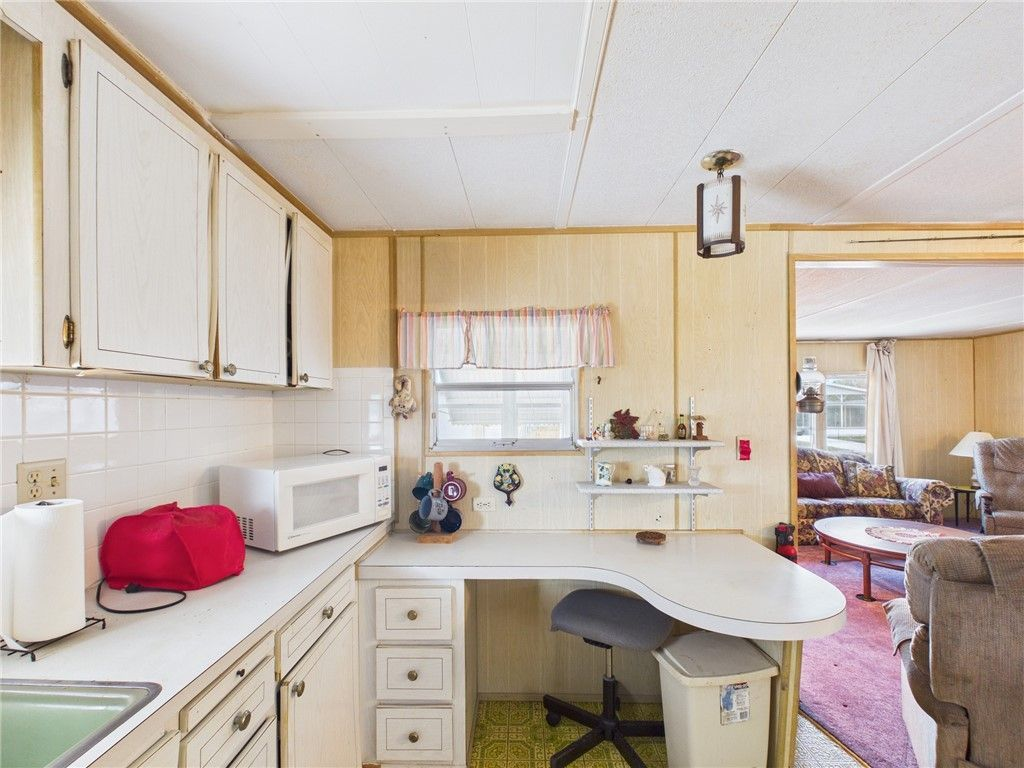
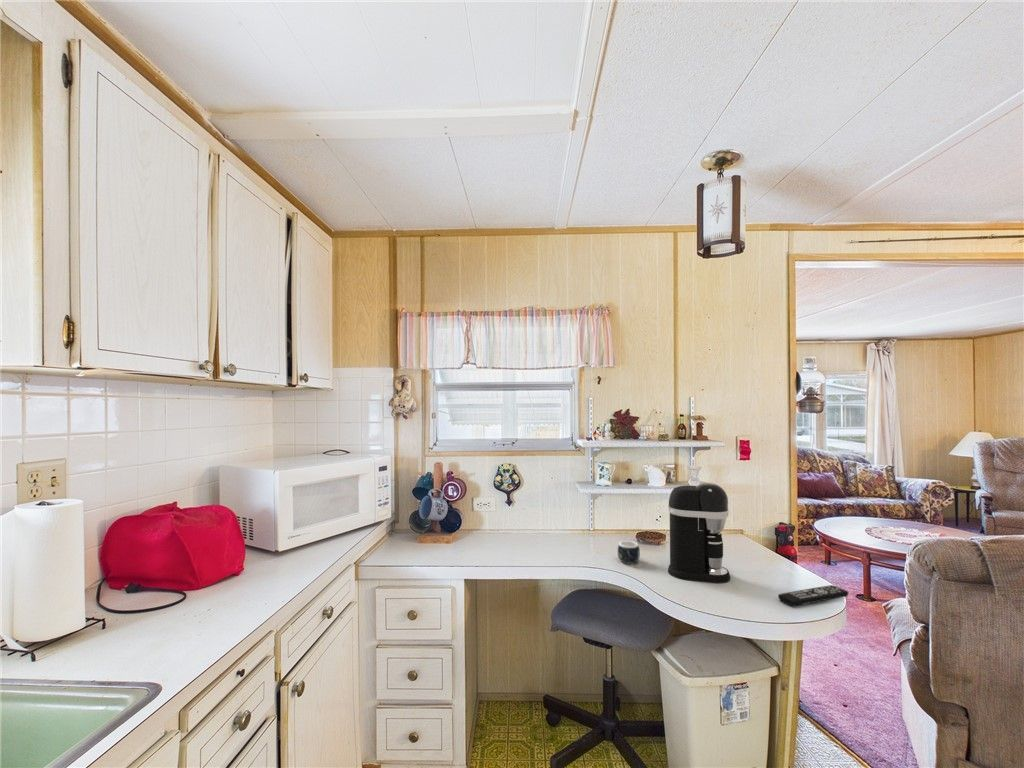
+ coffee maker (698, 528)
+ remote control (813, 595)
+ mug (628, 551)
